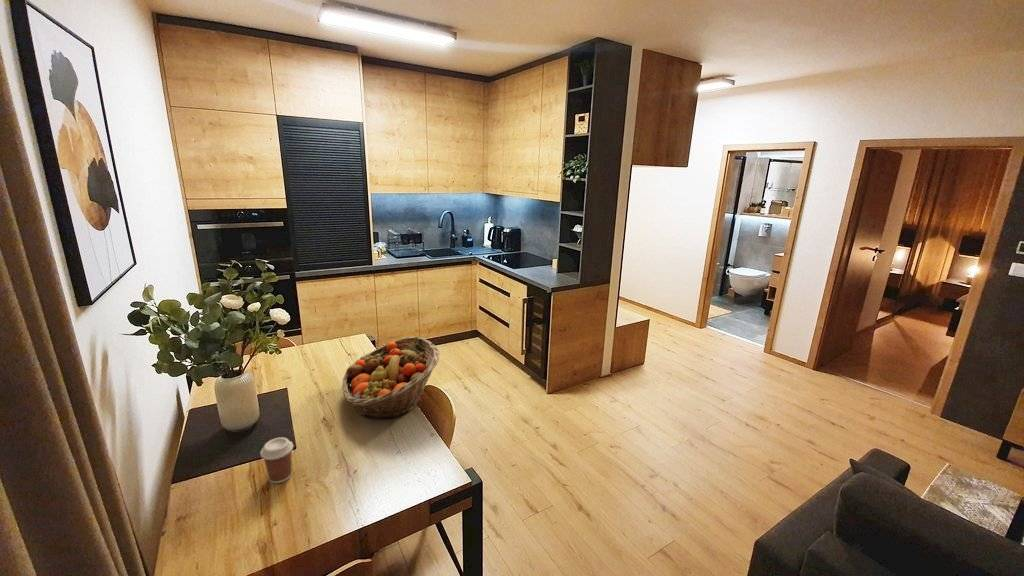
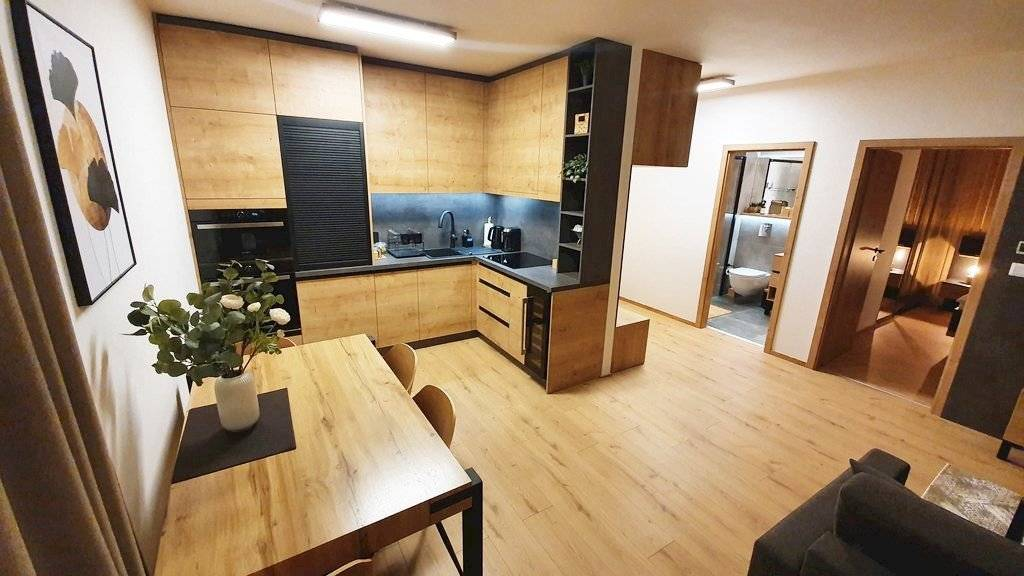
- fruit basket (391, 374)
- coffee cup (278, 460)
